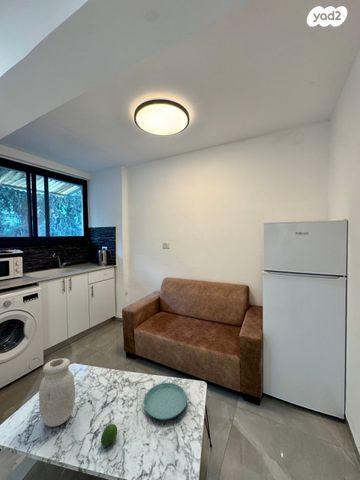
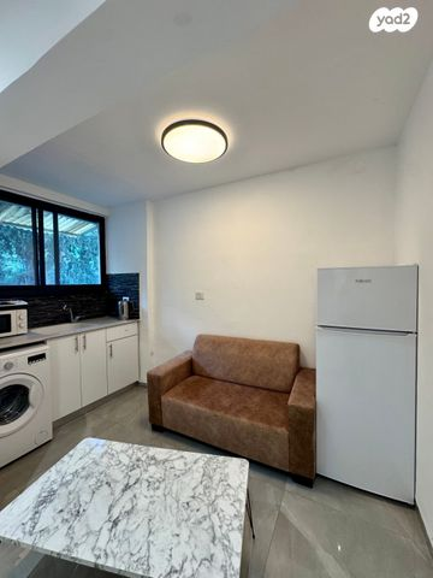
- saucer (165, 401)
- fruit (109, 434)
- jar (57, 390)
